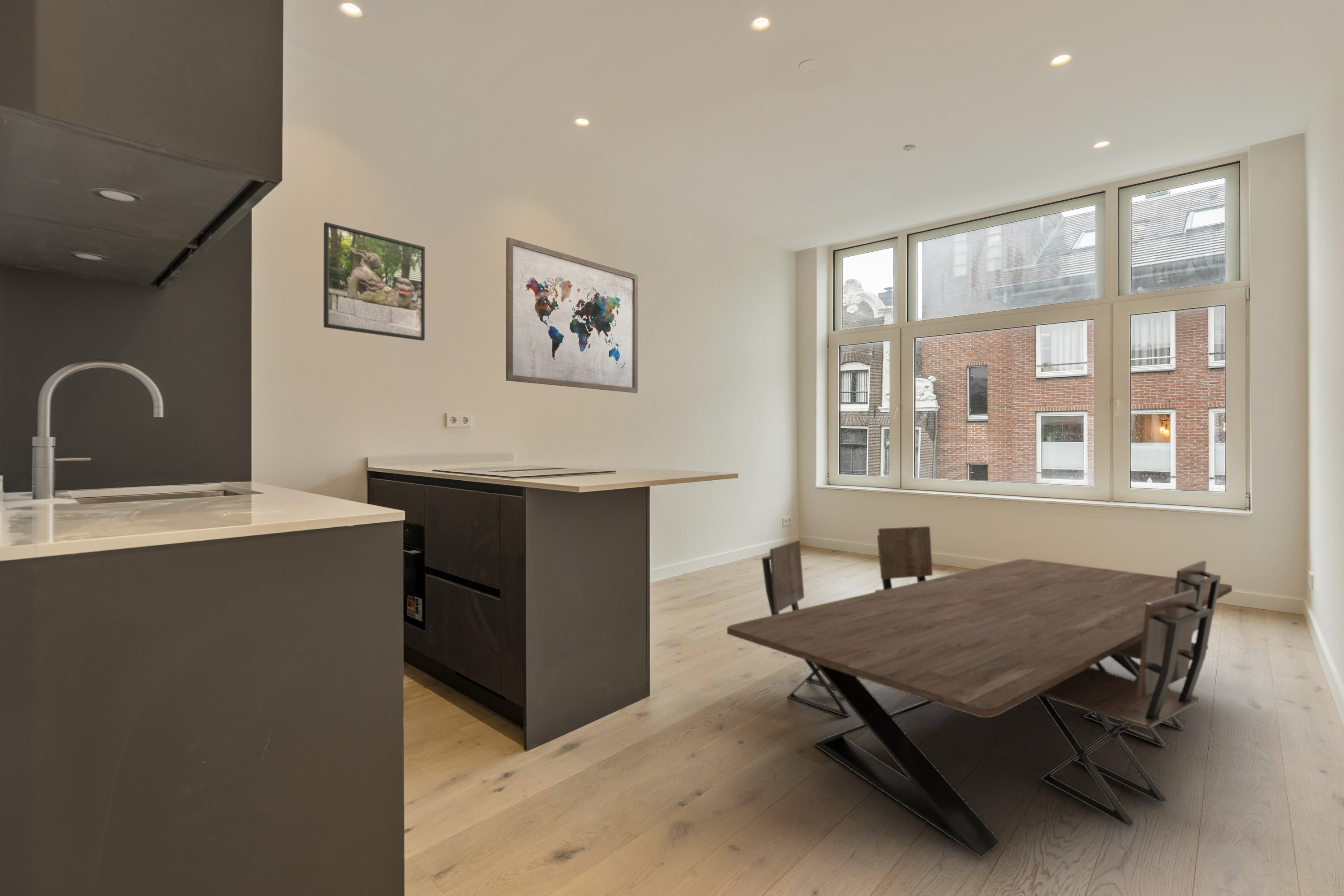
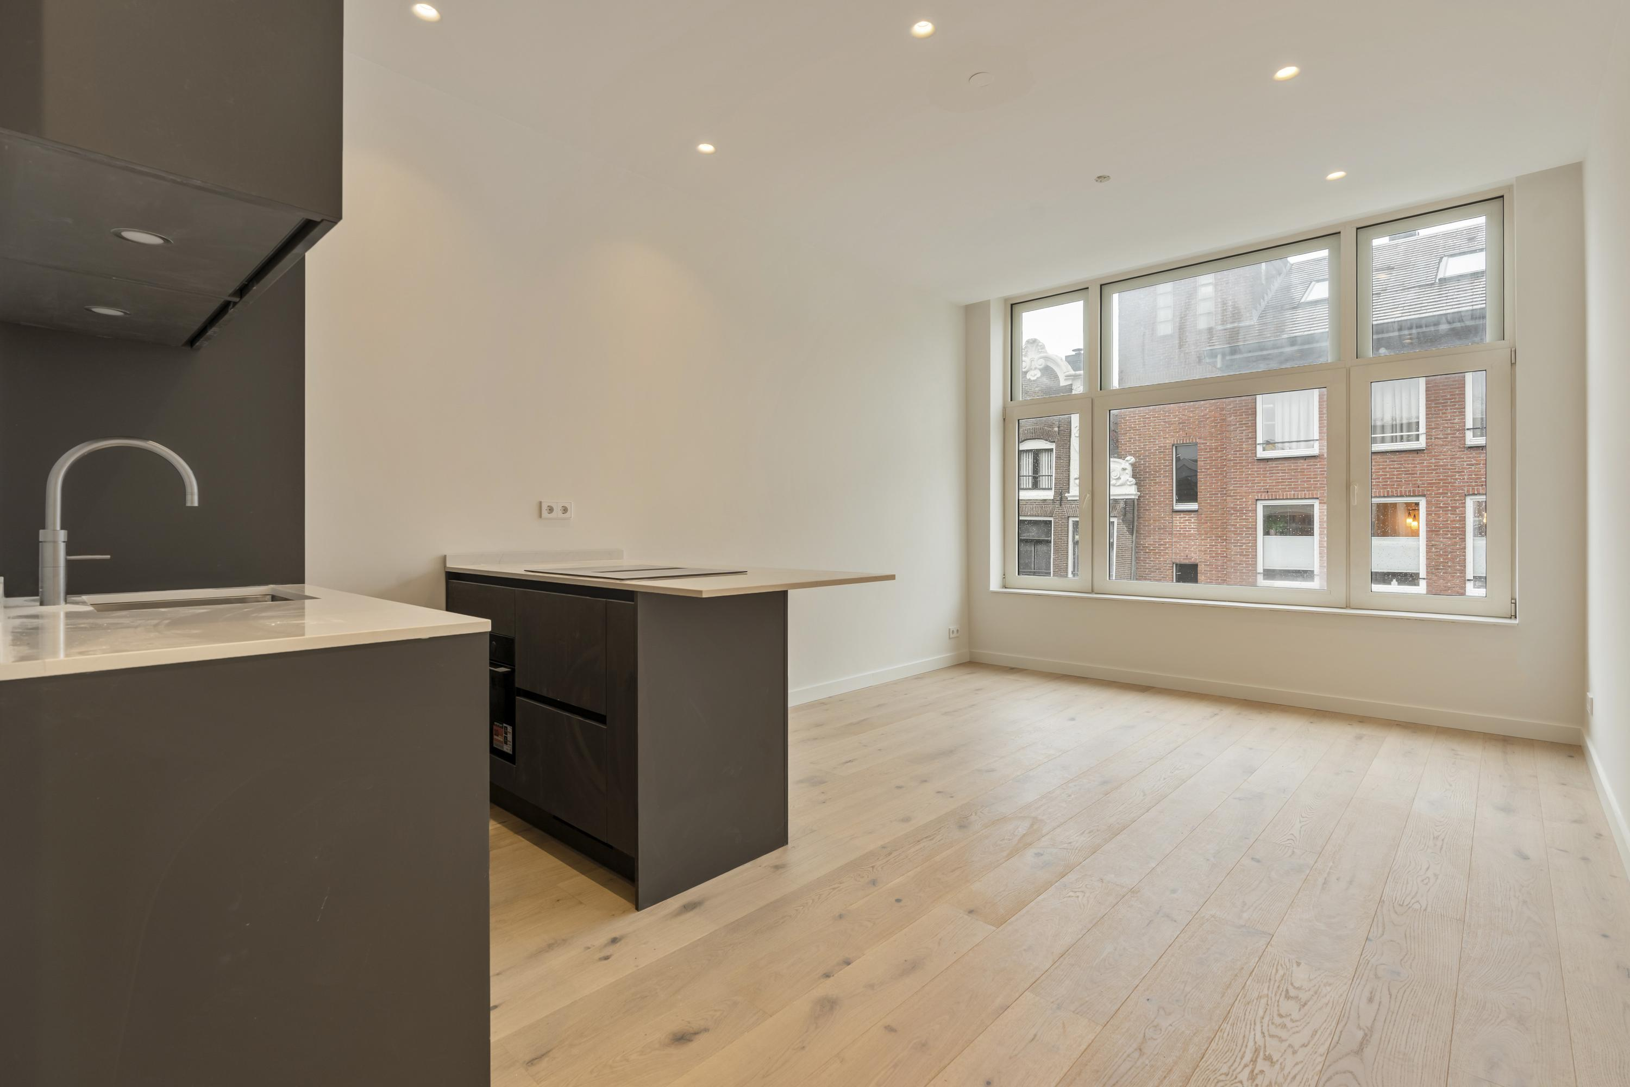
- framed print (377, 285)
- wall art (578, 323)
- dining table (982, 631)
